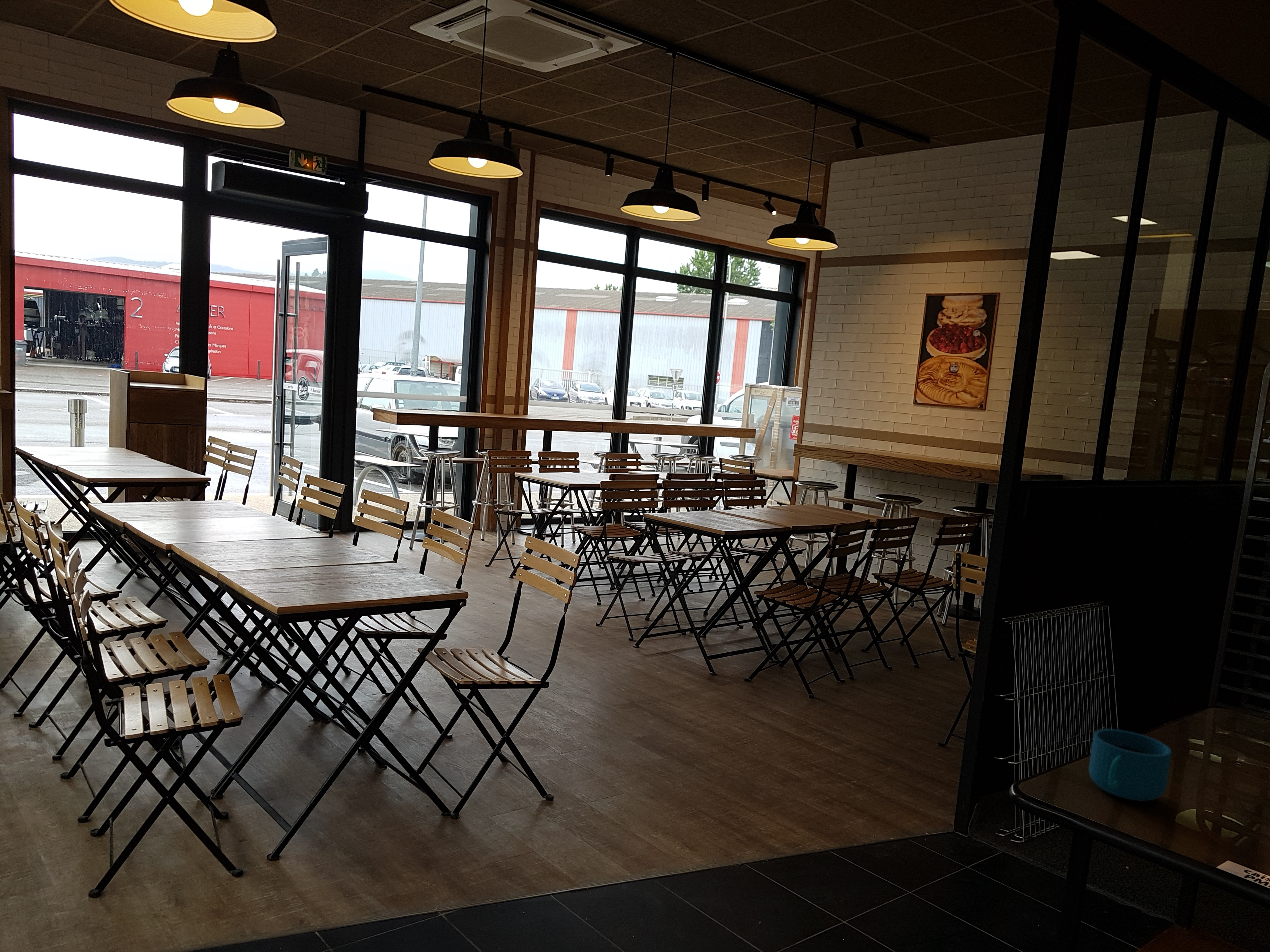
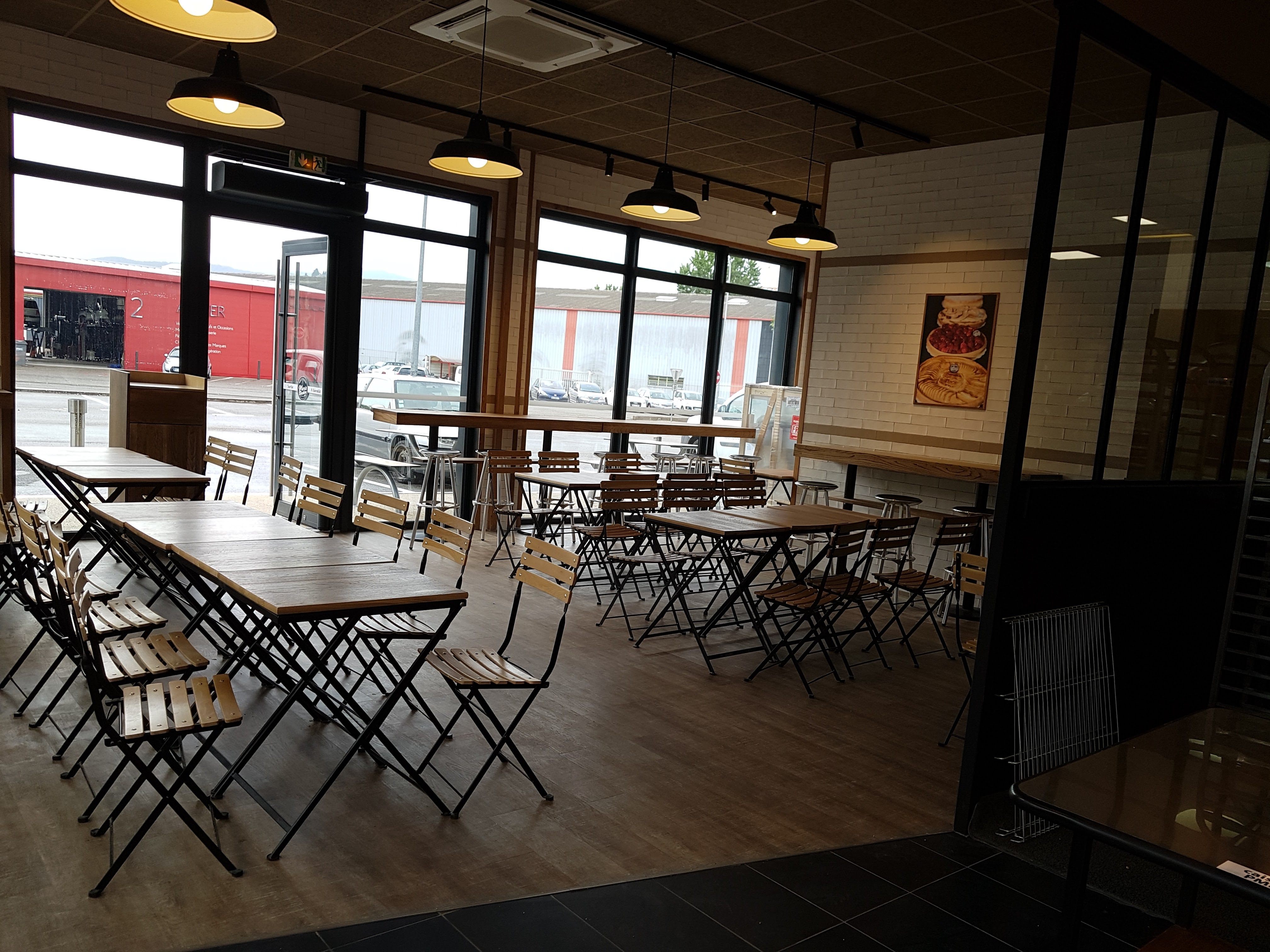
- cup (1125, 769)
